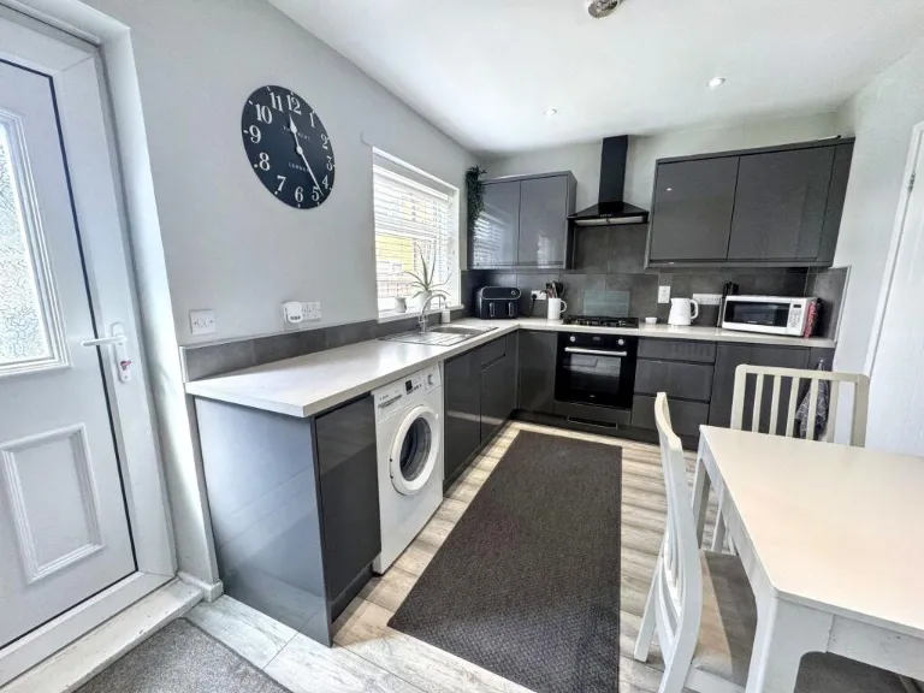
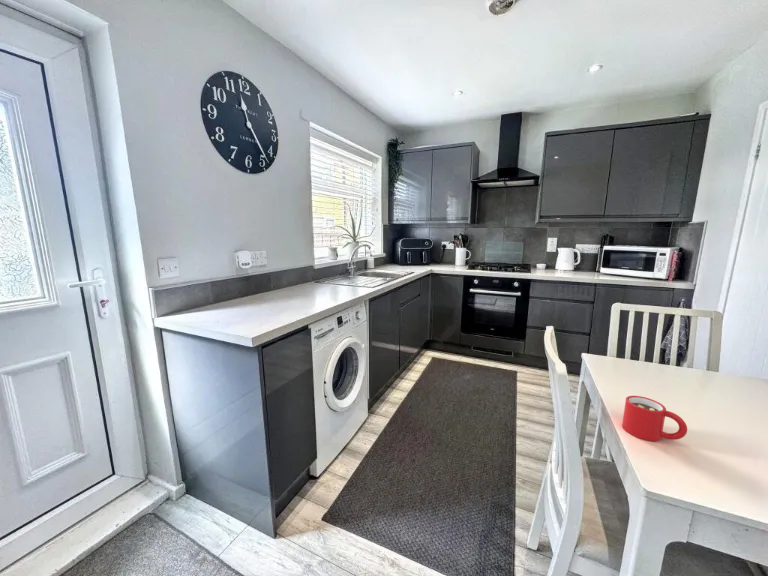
+ mug (653, 420)
